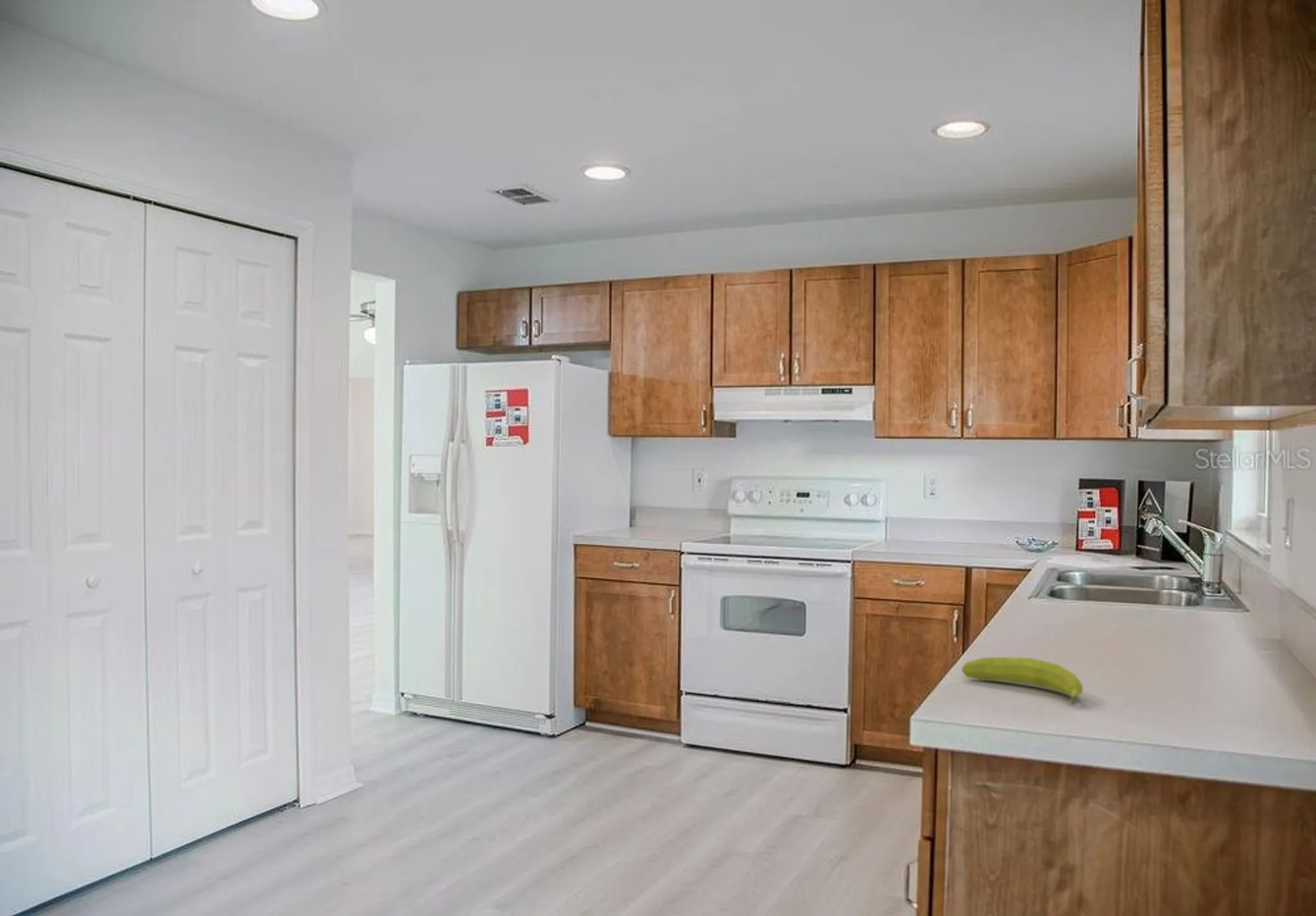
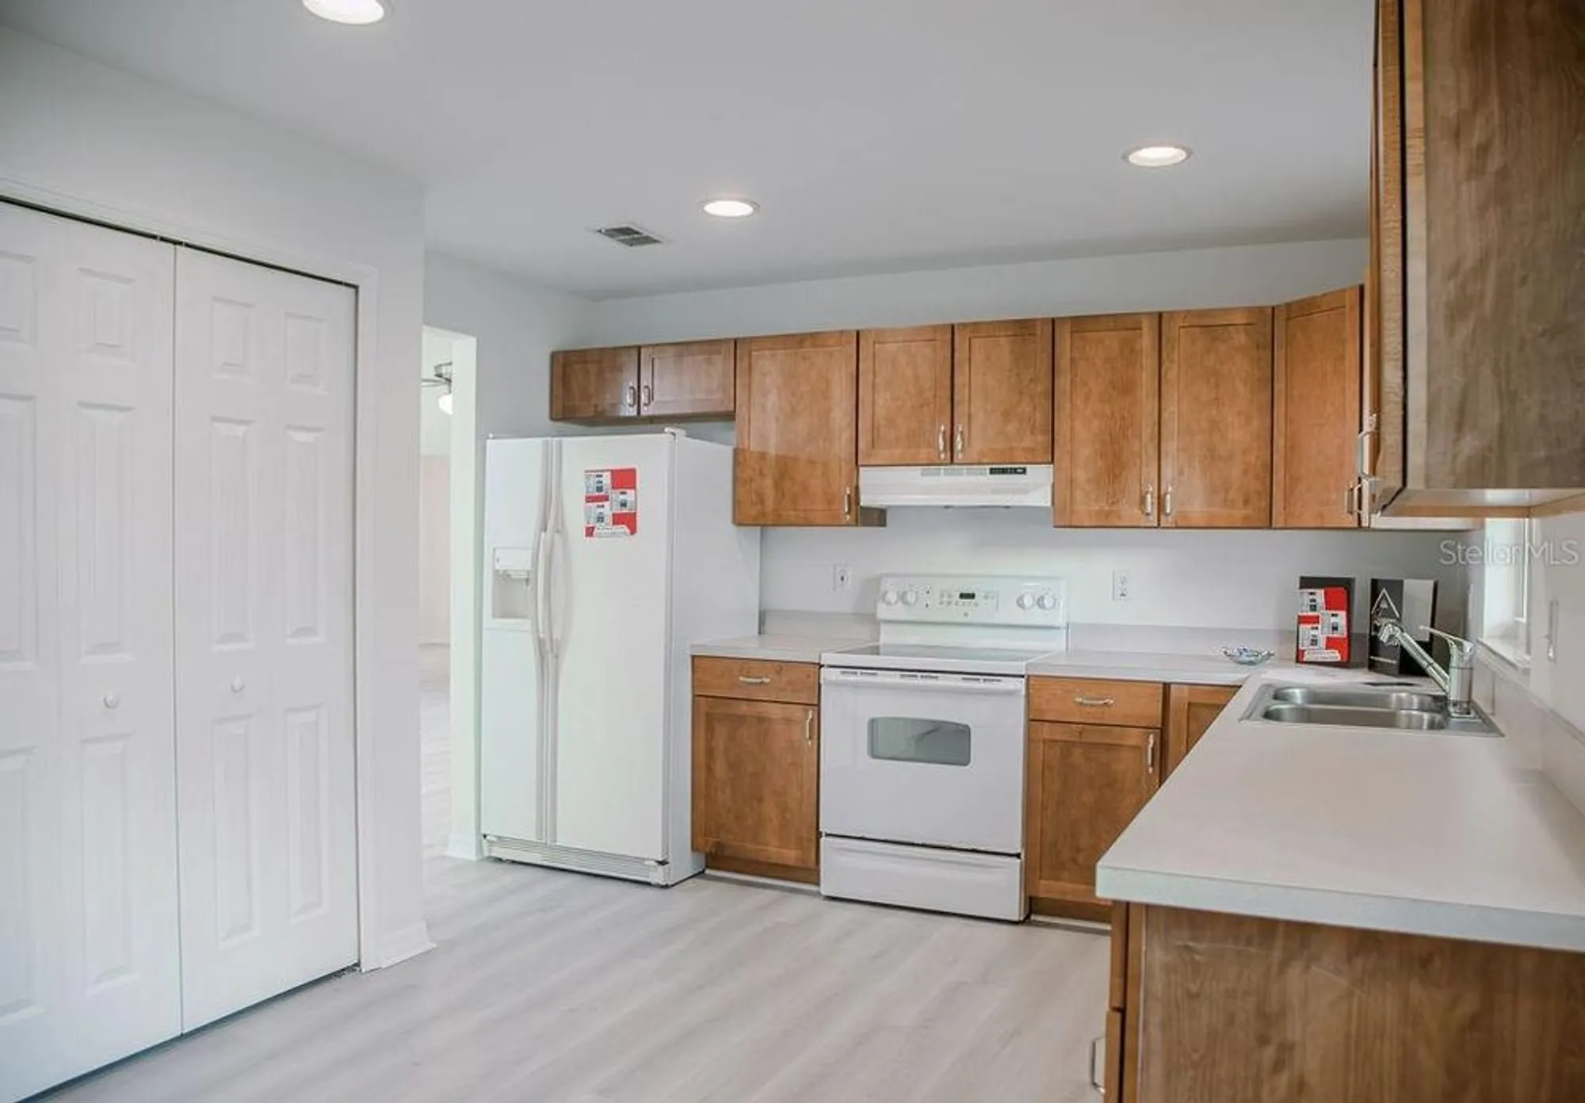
- fruit (1019, 675)
